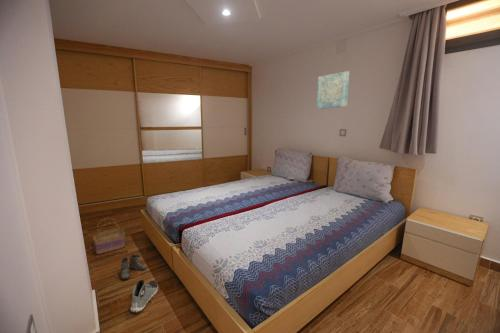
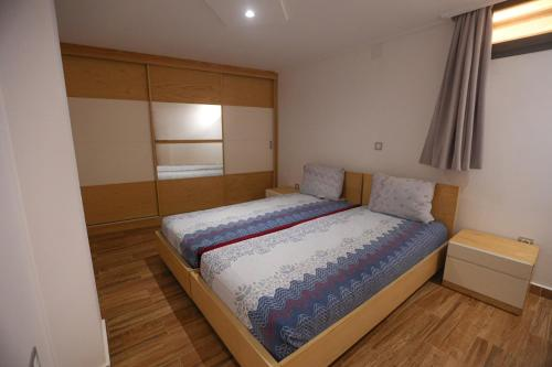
- boots (130, 265)
- sneaker (145, 287)
- wall art (332, 91)
- basket (109, 234)
